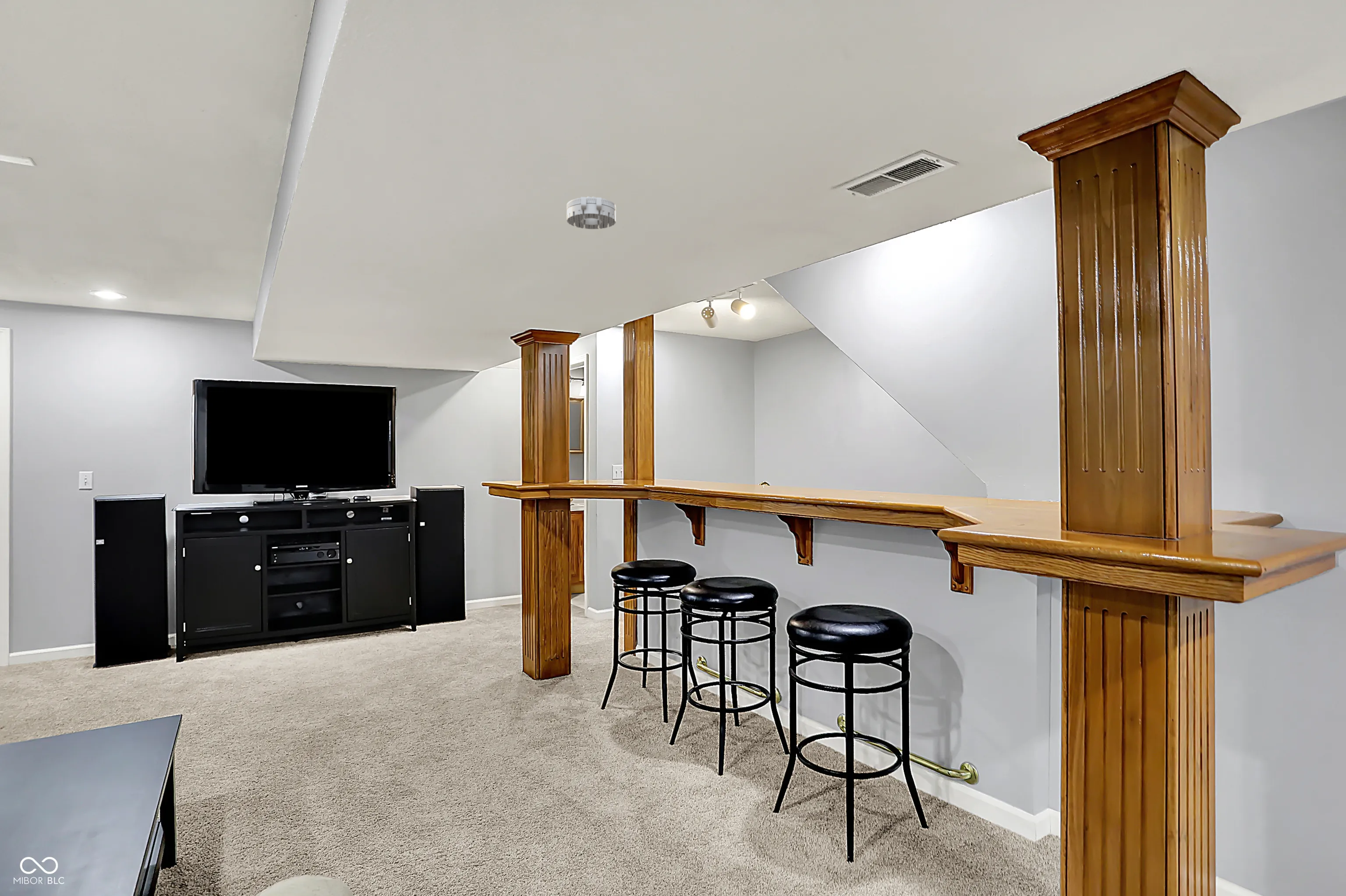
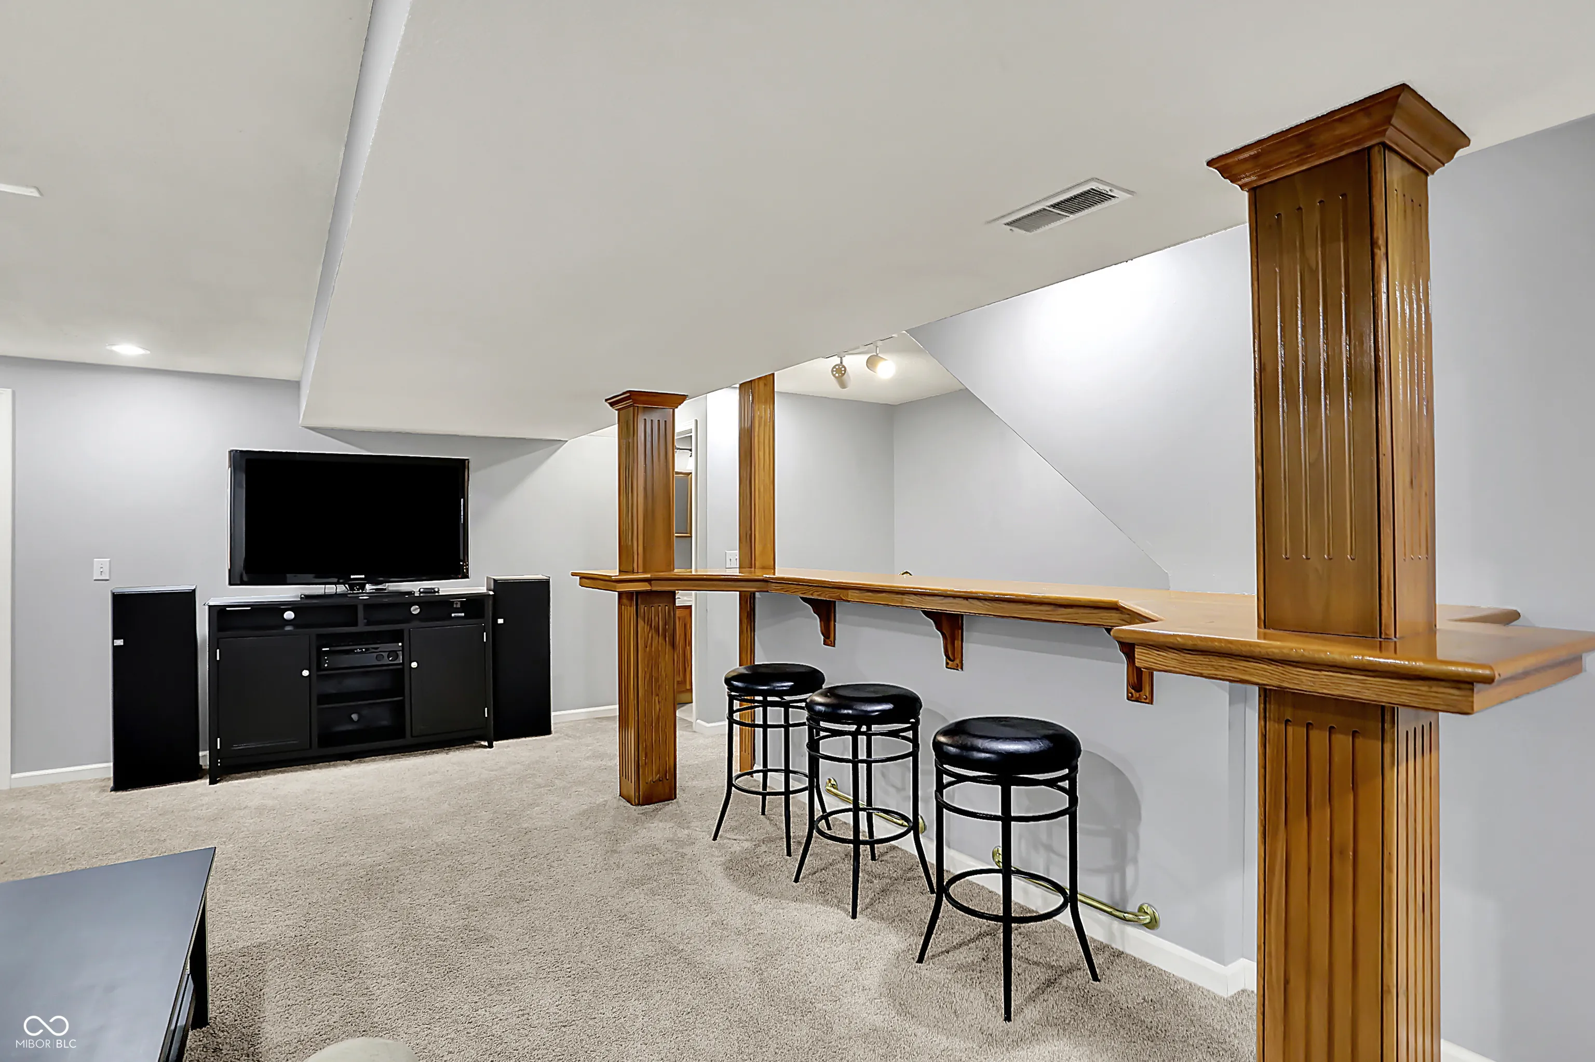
- smoke detector (591, 212)
